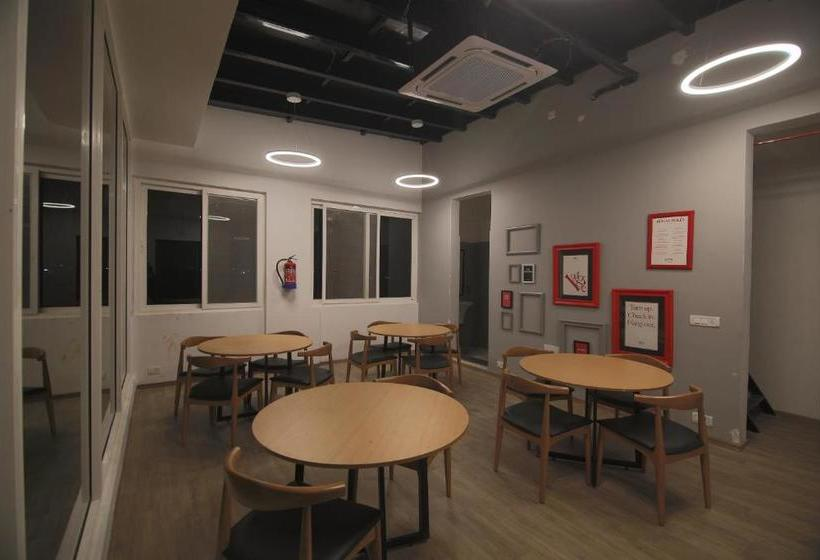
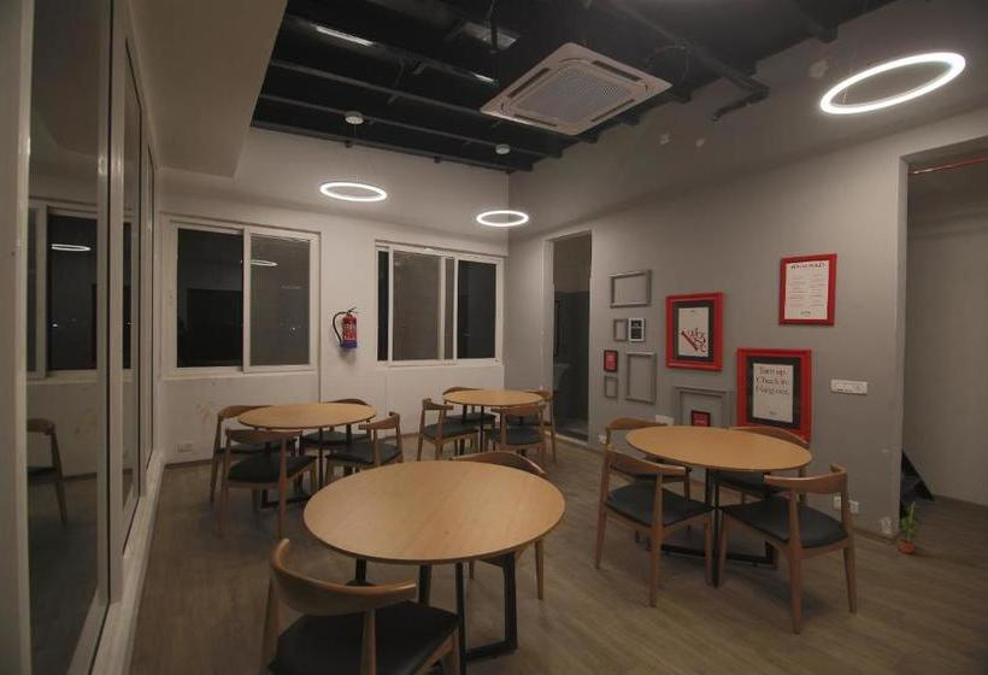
+ potted plant (908, 526)
